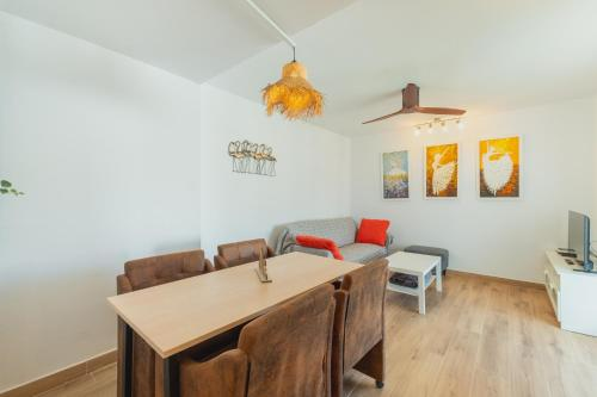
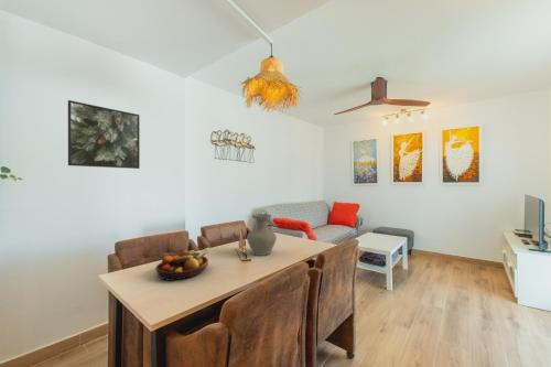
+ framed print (107, 138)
+ vase (261, 234)
+ fruit bowl (183, 260)
